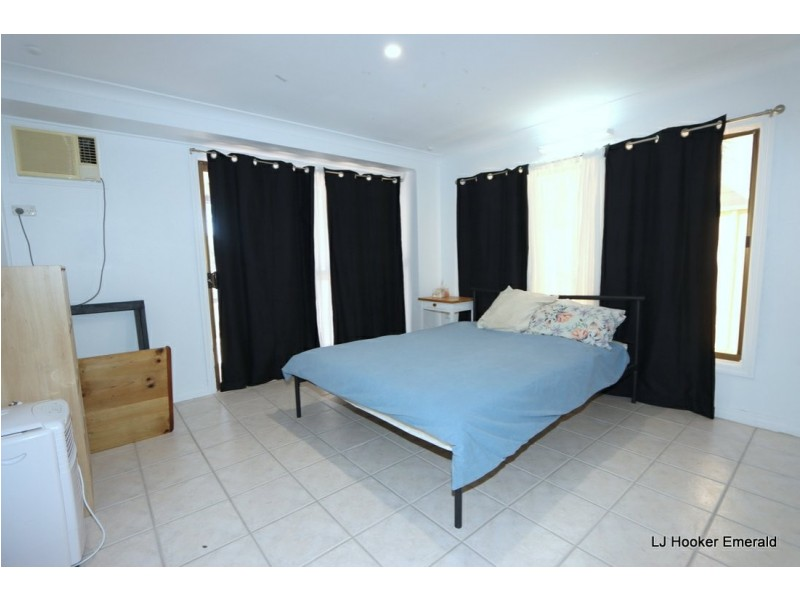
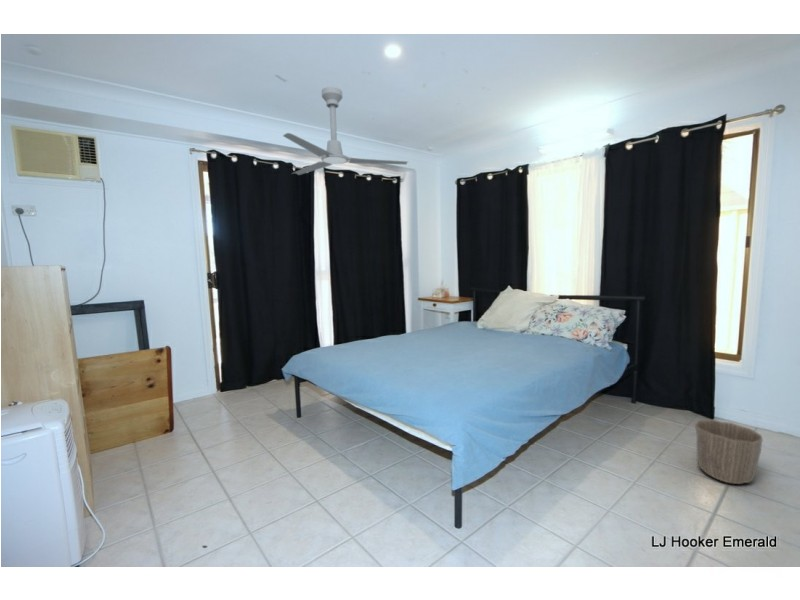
+ ceiling fan (335, 126)
+ waste basket (725, 452)
